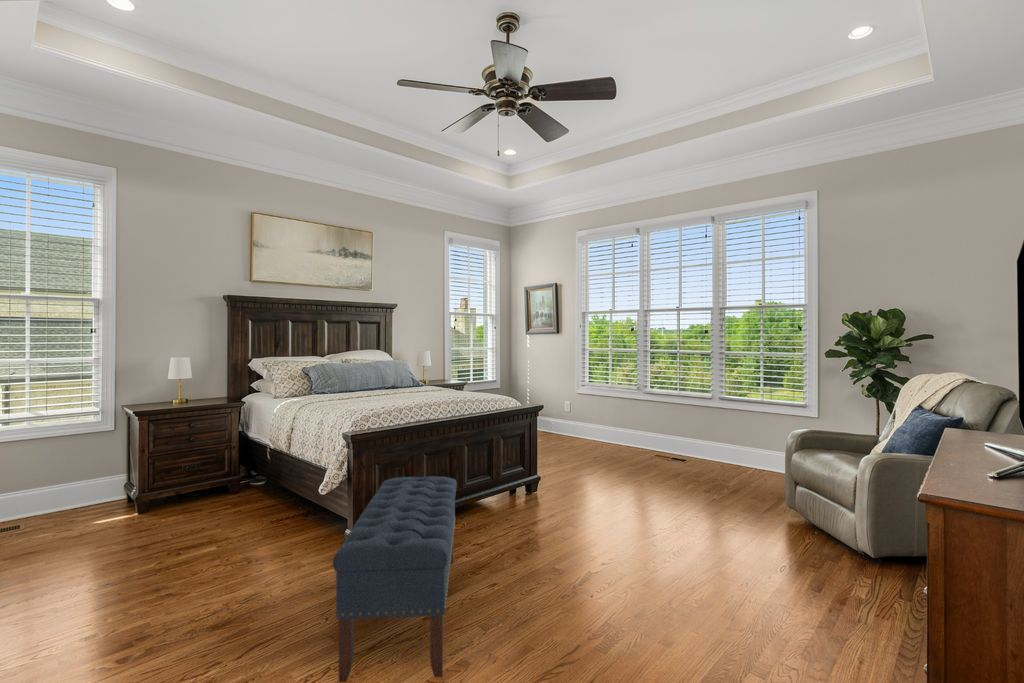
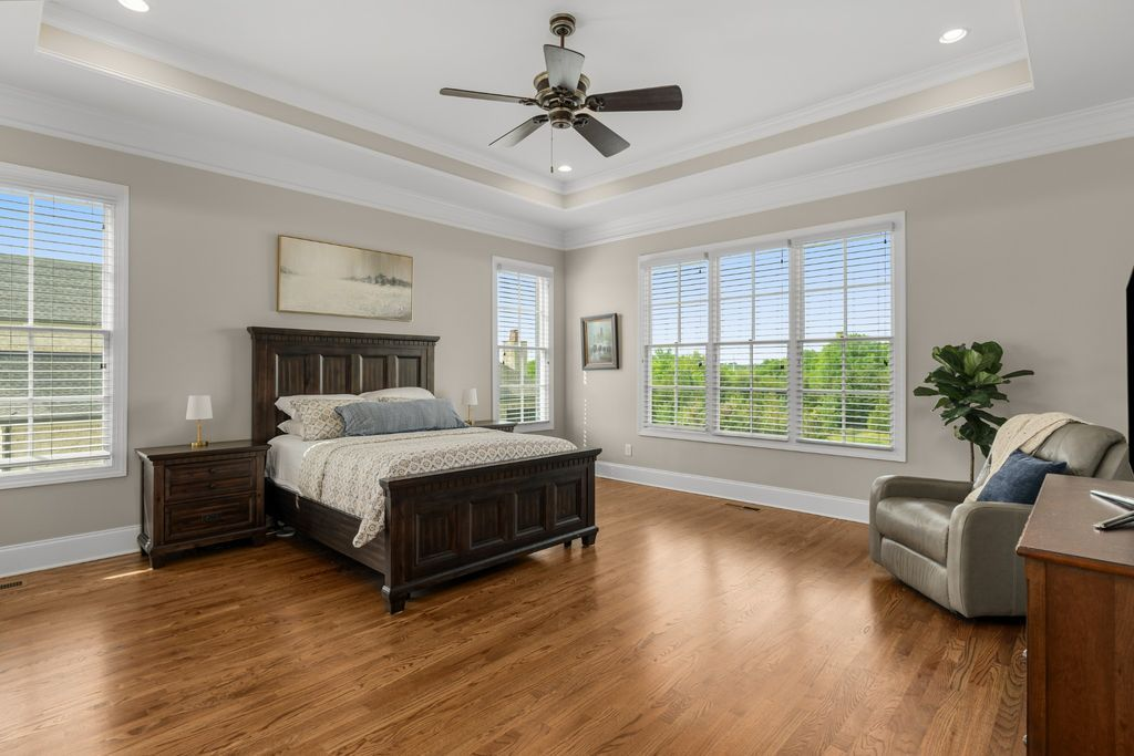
- bench (408, 555)
